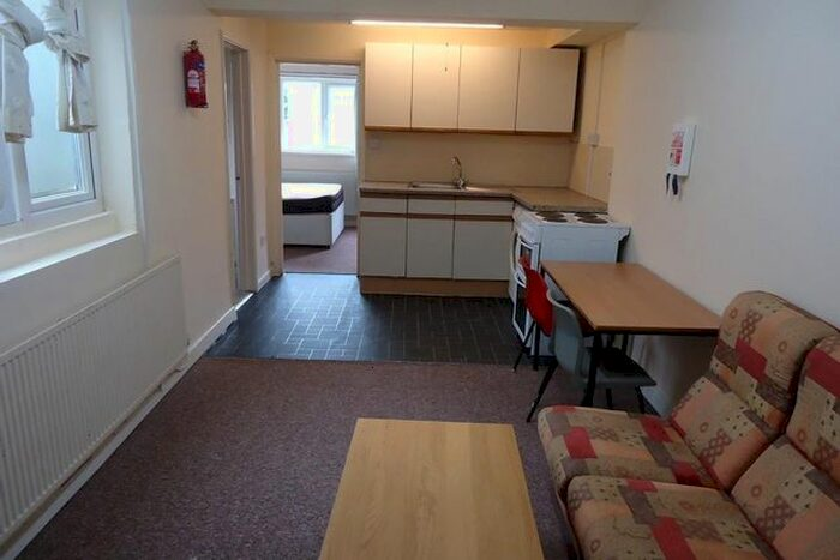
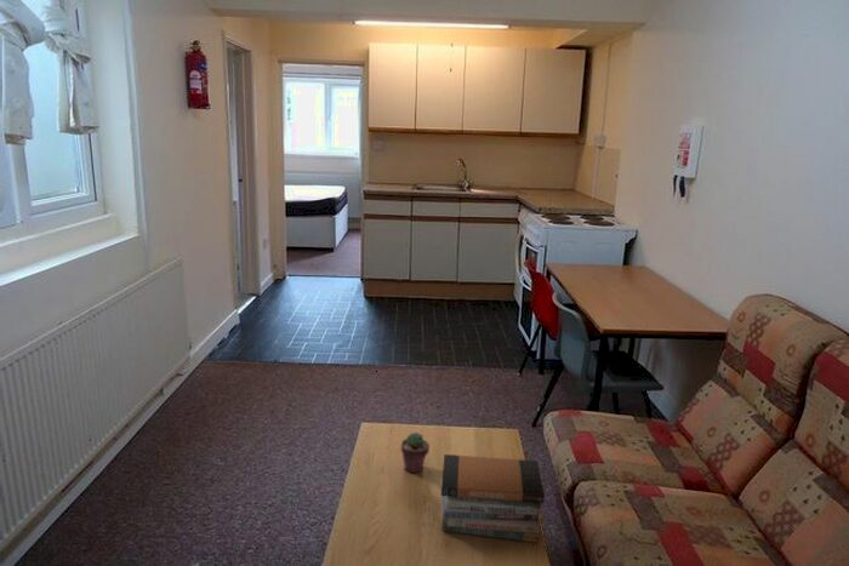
+ book stack (489, 496)
+ potted succulent (414, 451)
